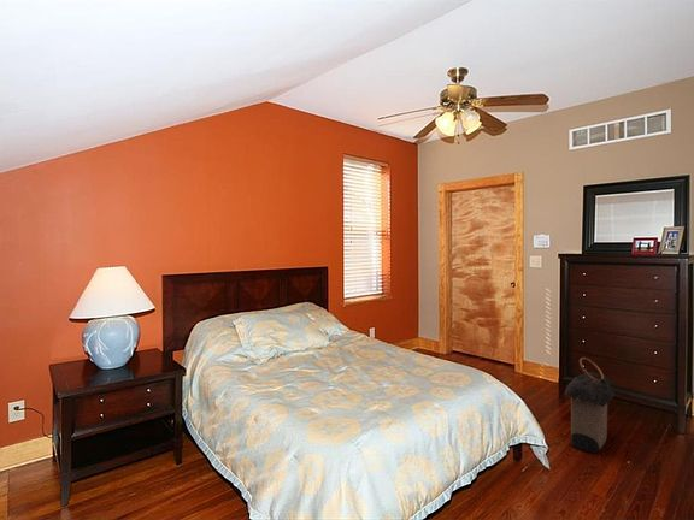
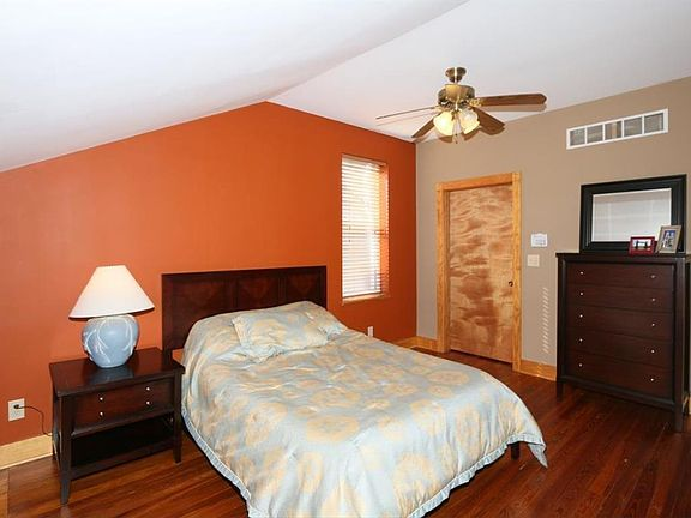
- laundry hamper (590, 401)
